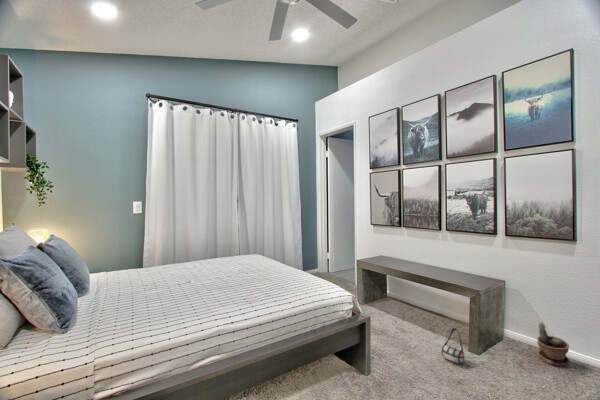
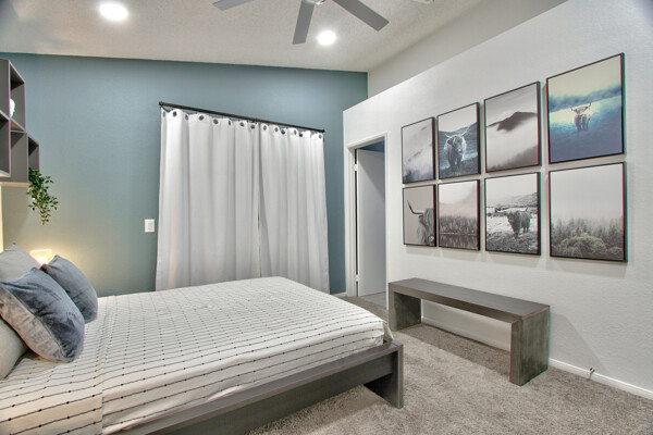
- bag (447, 349)
- potted plant (552, 342)
